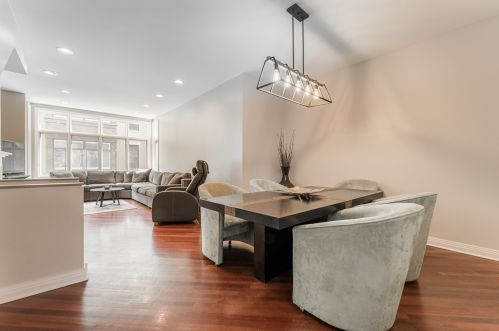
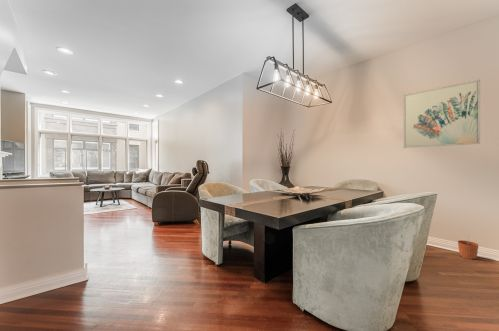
+ plant pot (467, 246)
+ wall art (438, 117)
